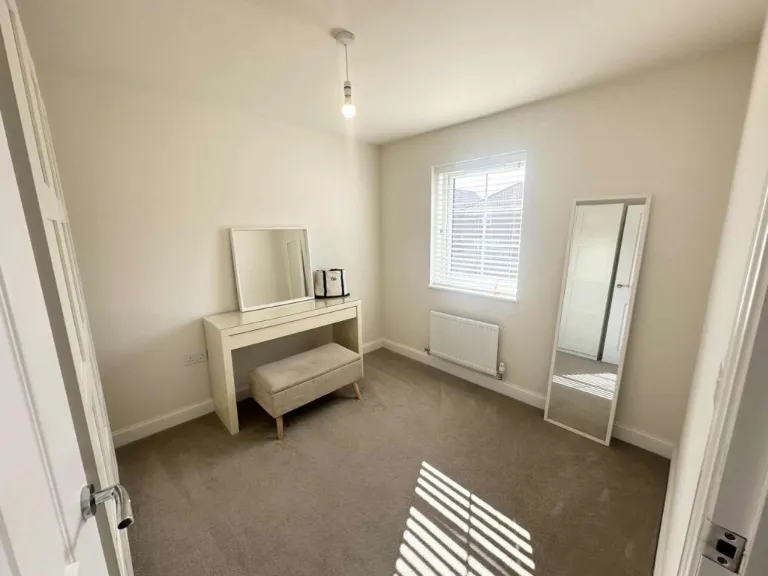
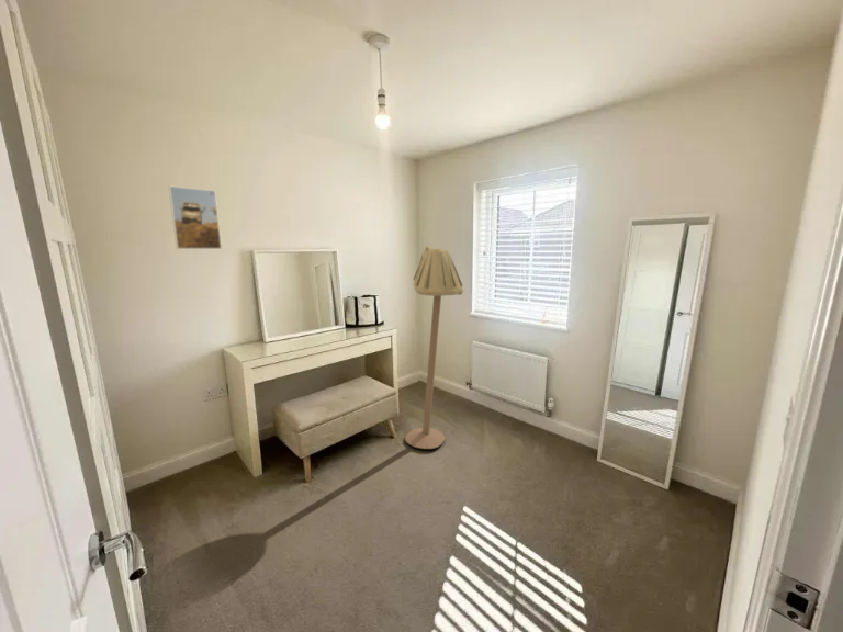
+ floor lamp (434, 346)
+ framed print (195, 218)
